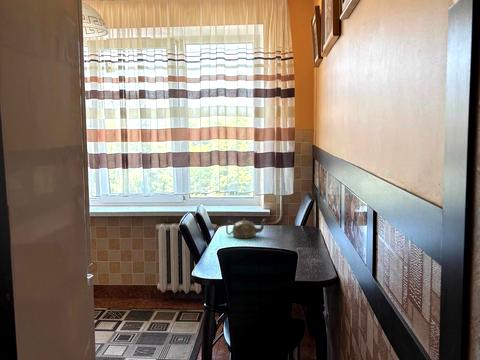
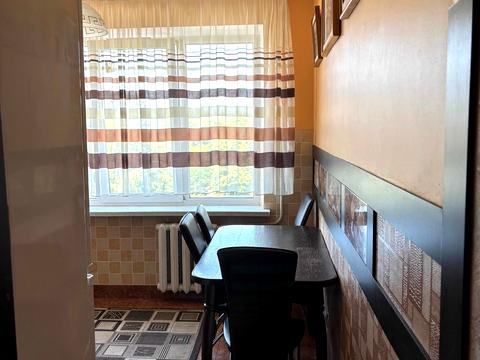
- teapot (246, 227)
